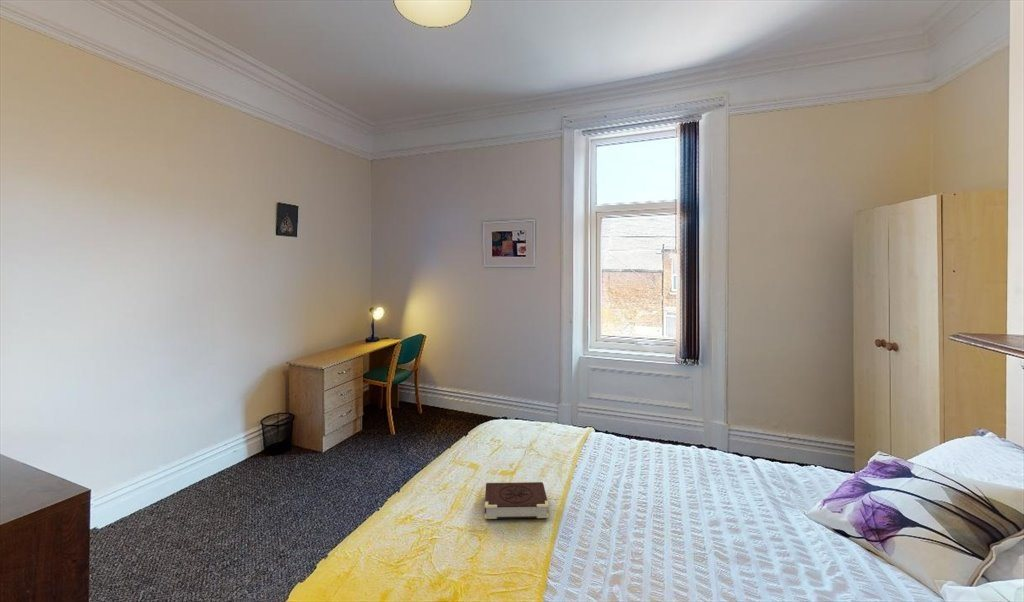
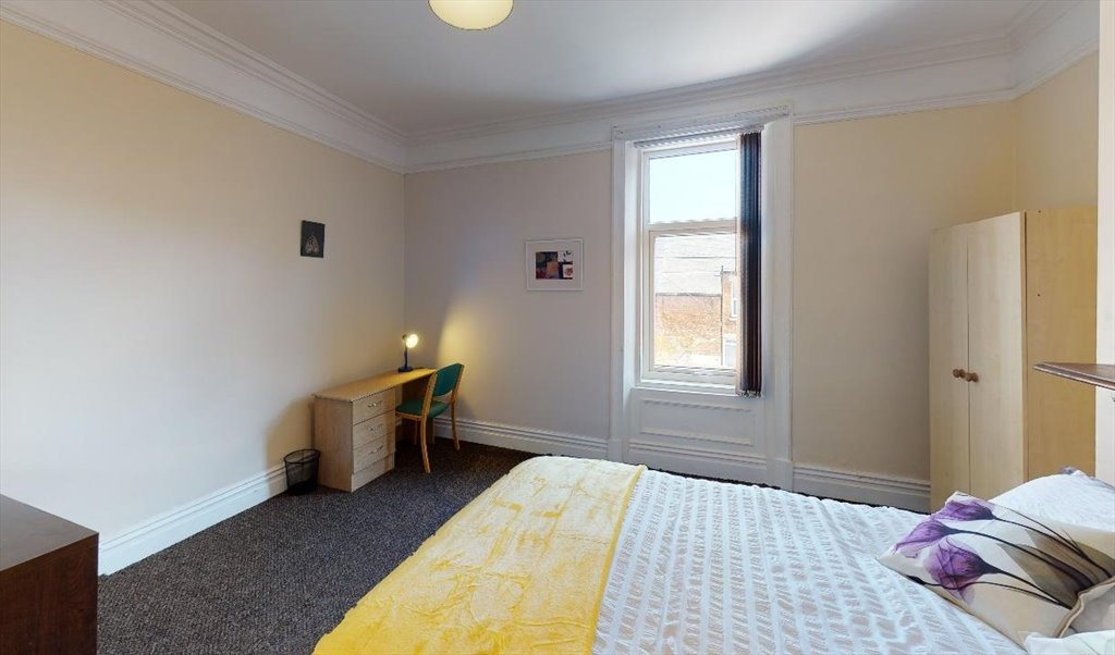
- book (515, 498)
